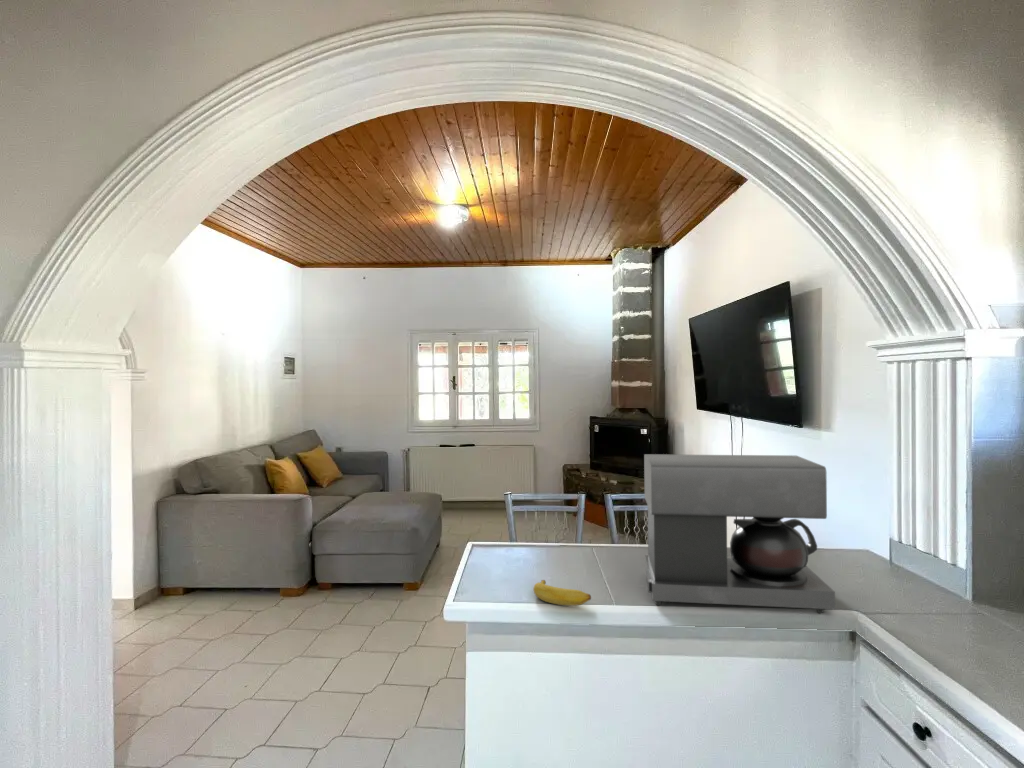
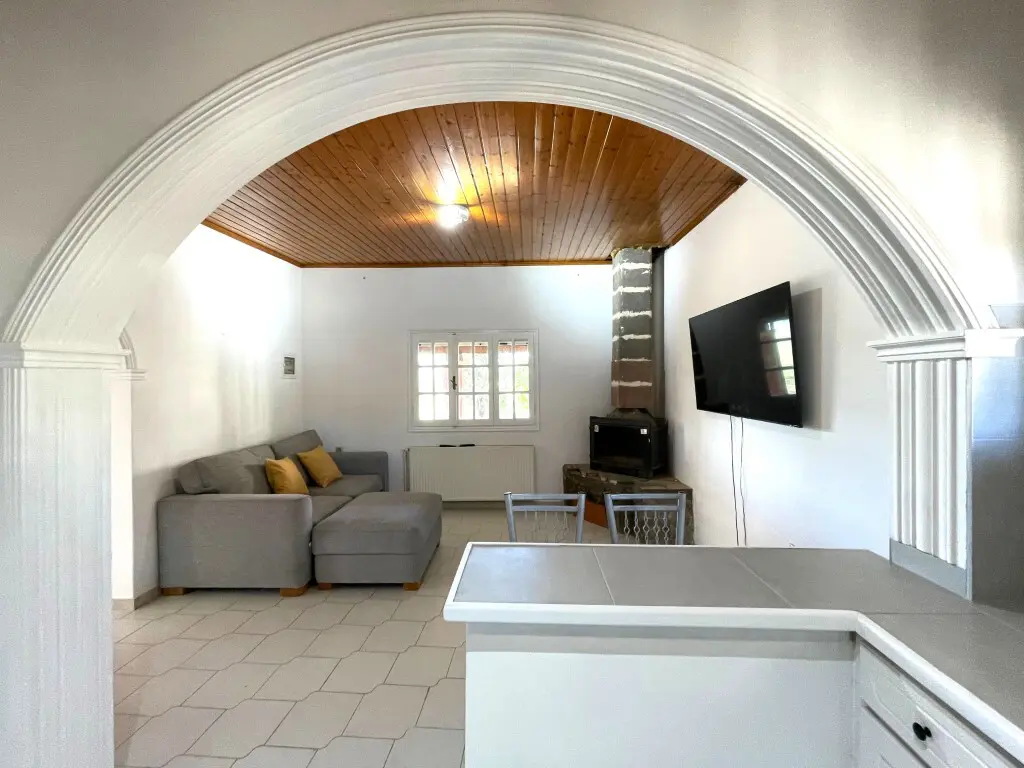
- banana (561, 591)
- coffee maker (726, 526)
